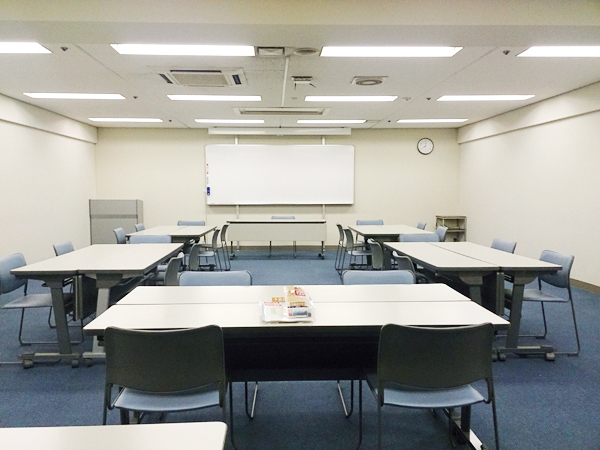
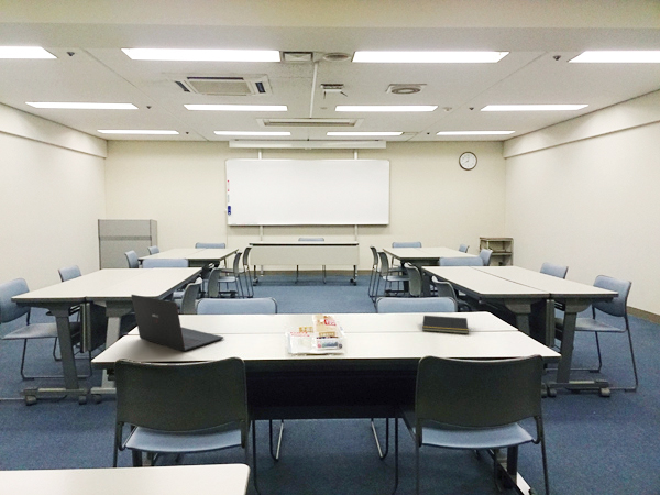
+ notepad (444, 323)
+ laptop (178, 317)
